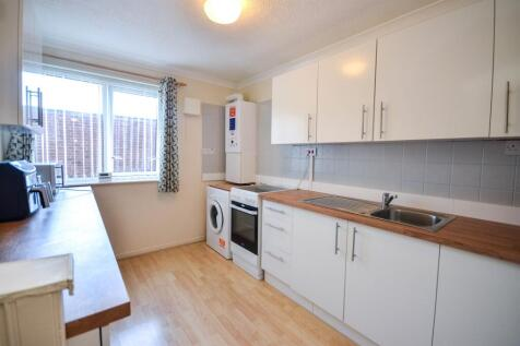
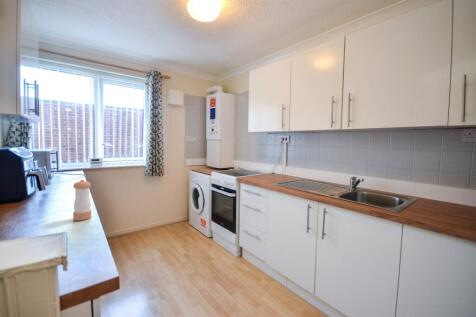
+ pepper shaker (82, 199)
